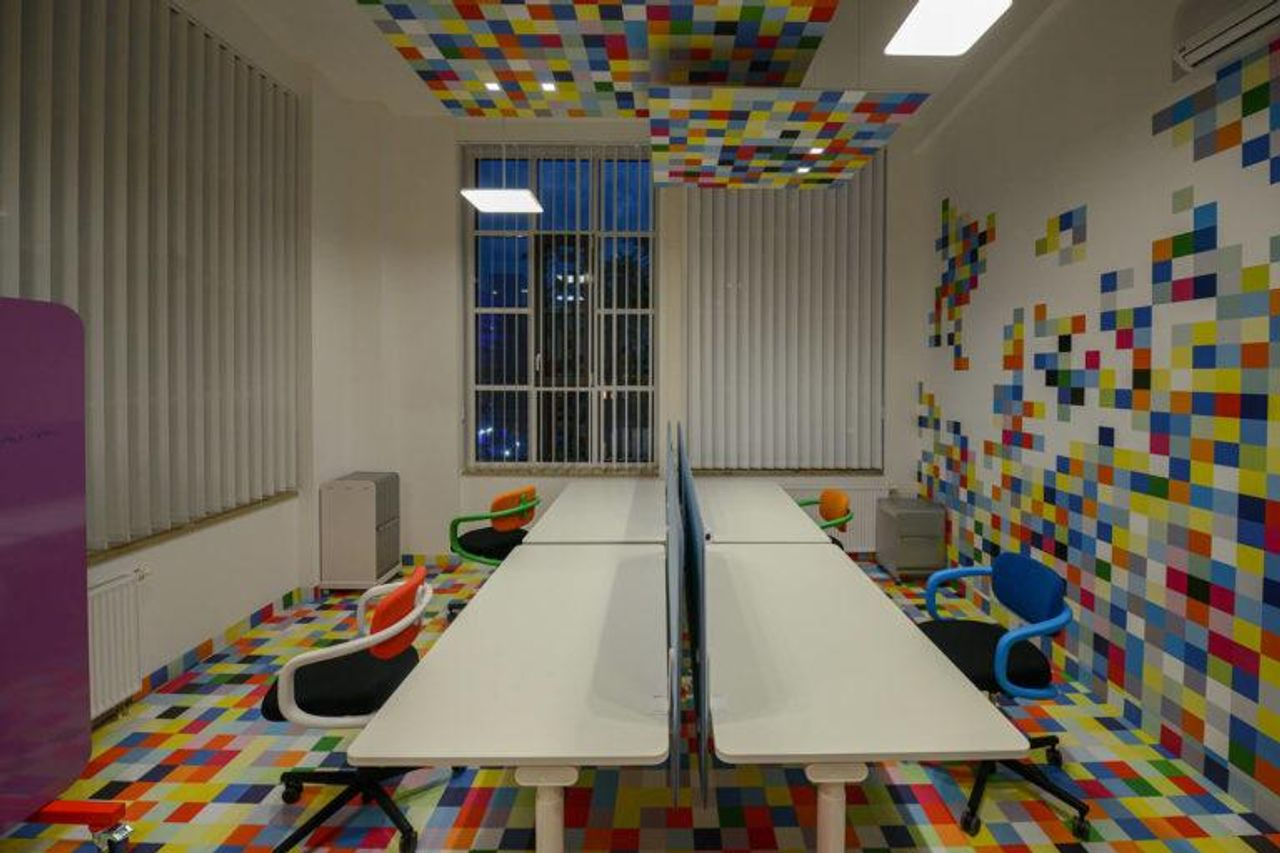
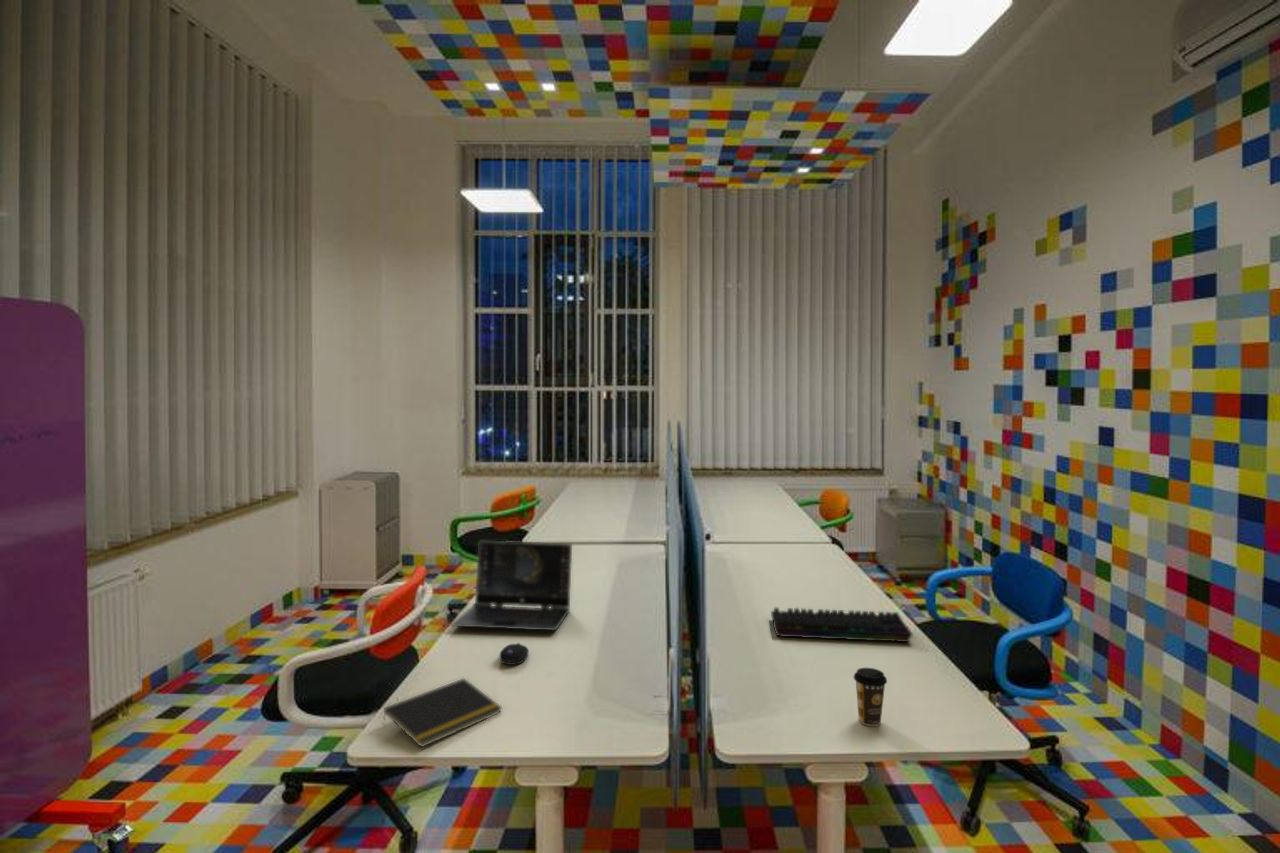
+ coffee cup (869, 696)
+ computer mouse (514, 651)
+ notepad (444, 709)
+ keyboard (838, 623)
+ laptop (514, 584)
